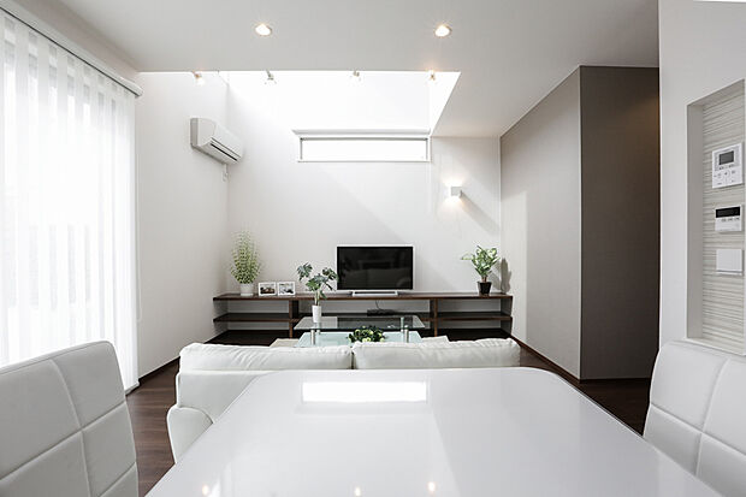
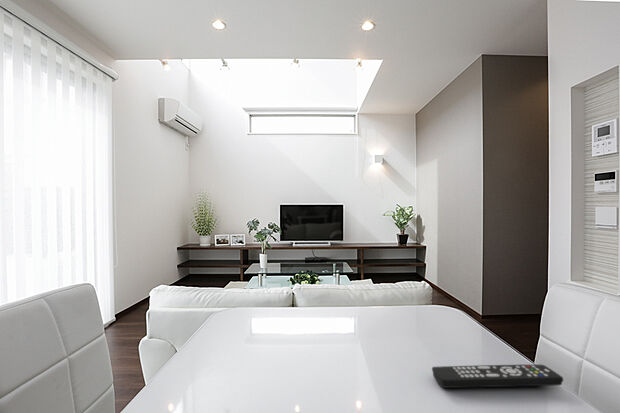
+ remote control (495, 376)
